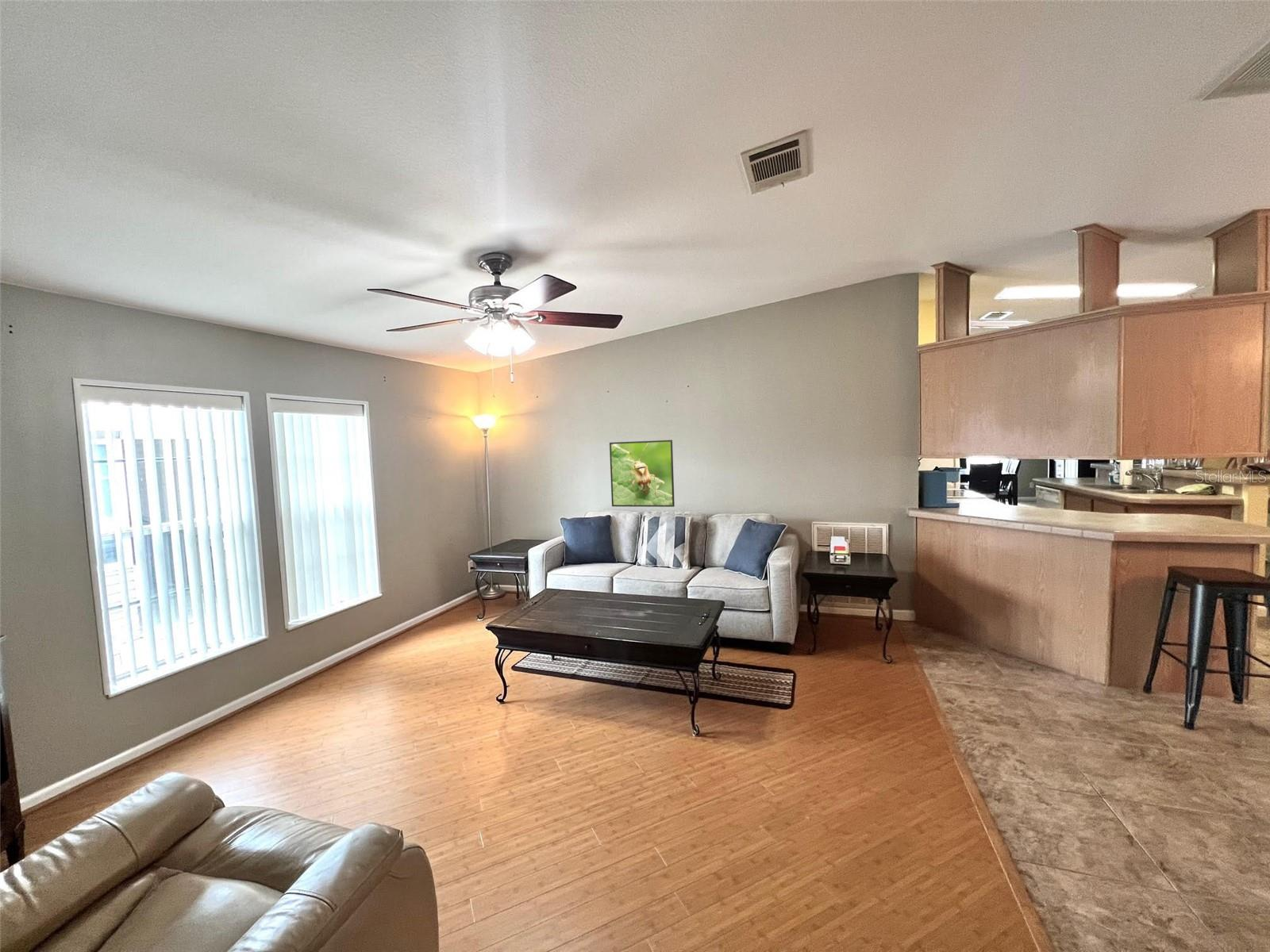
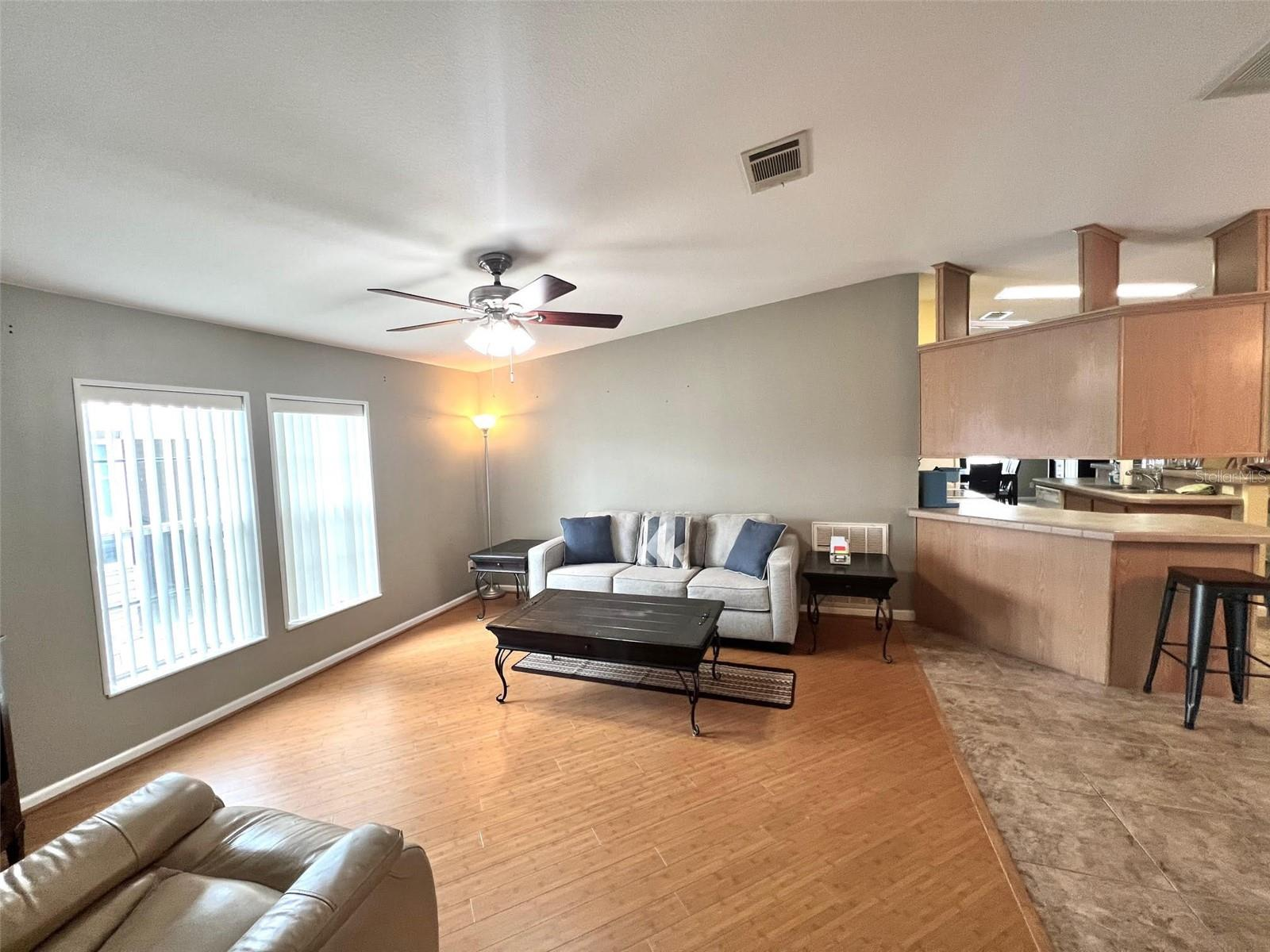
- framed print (641, 474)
